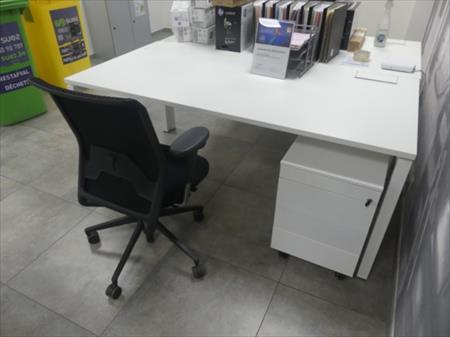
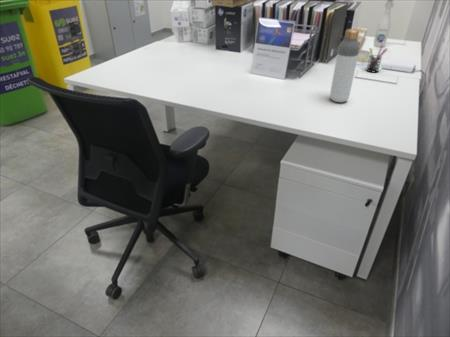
+ pen holder (374, 58)
+ bottle (345, 67)
